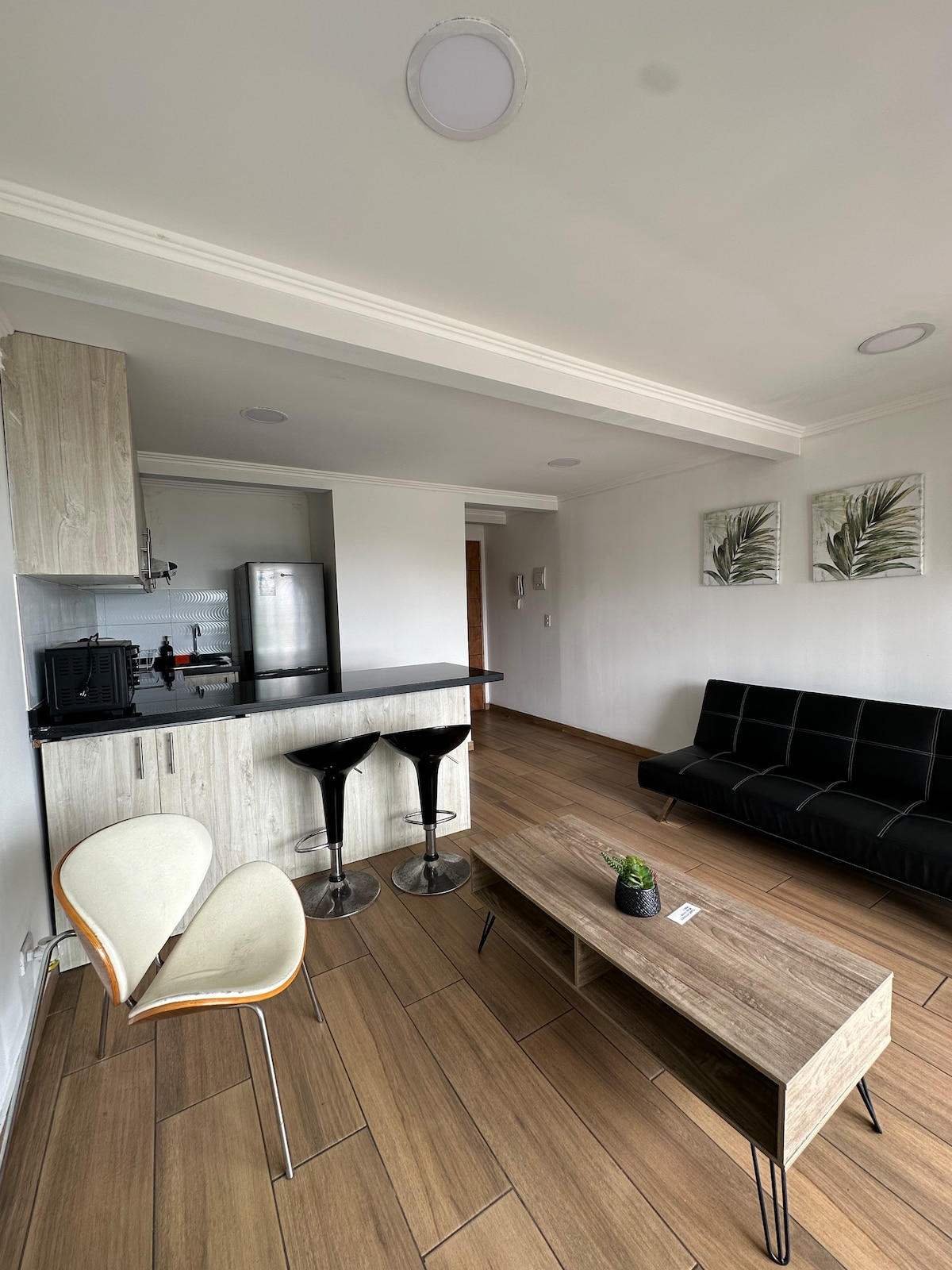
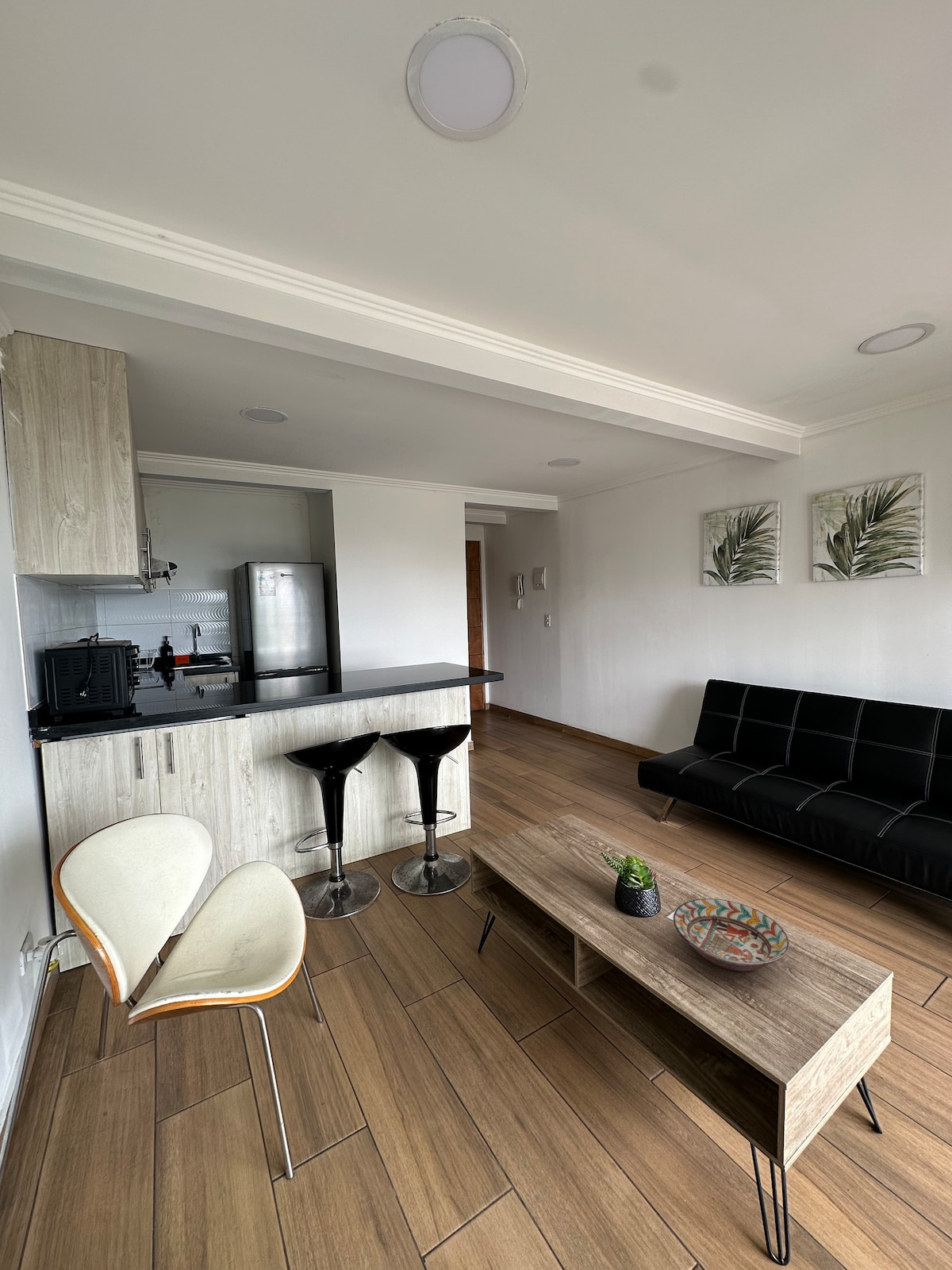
+ decorative bowl (728, 940)
